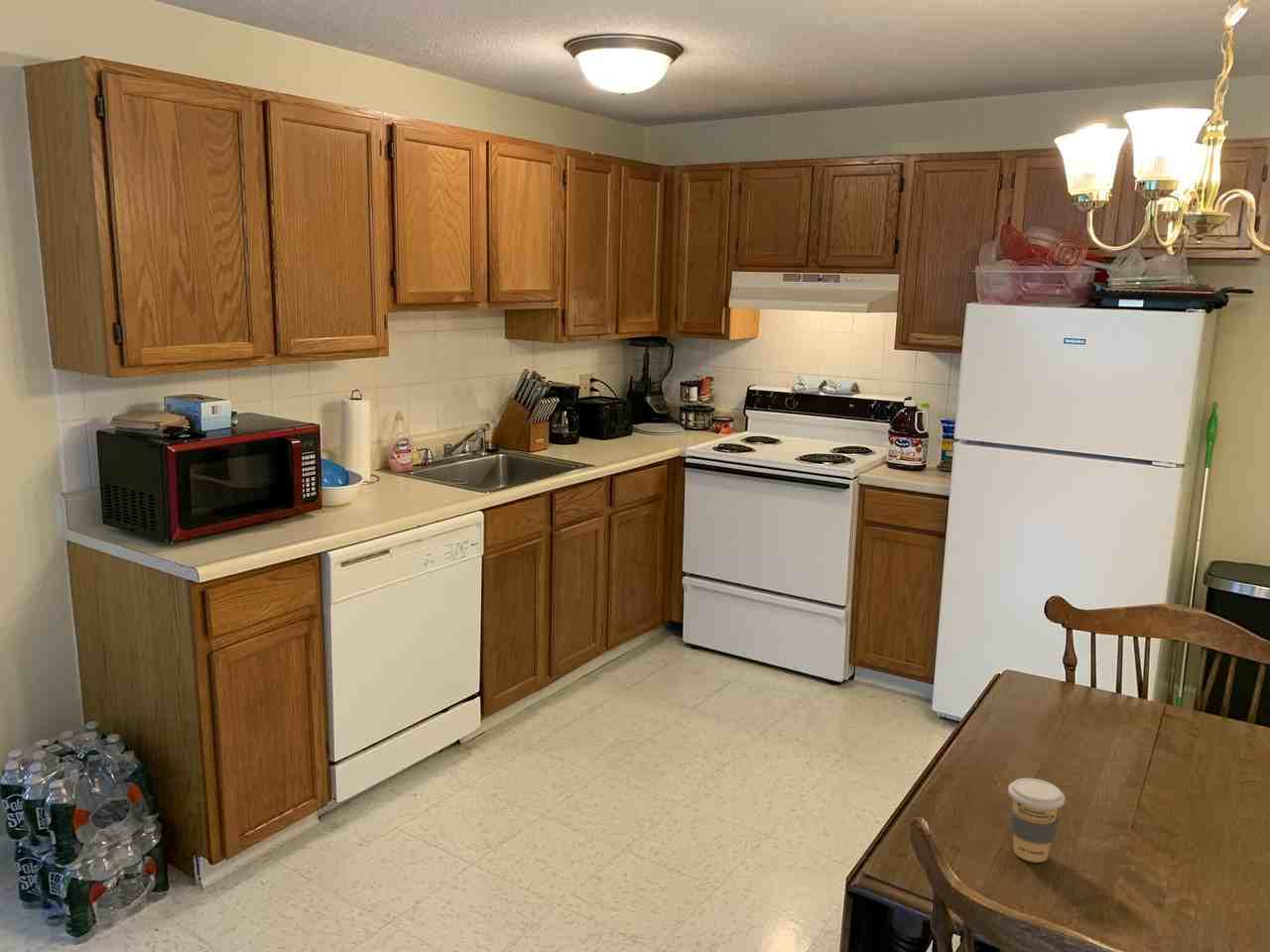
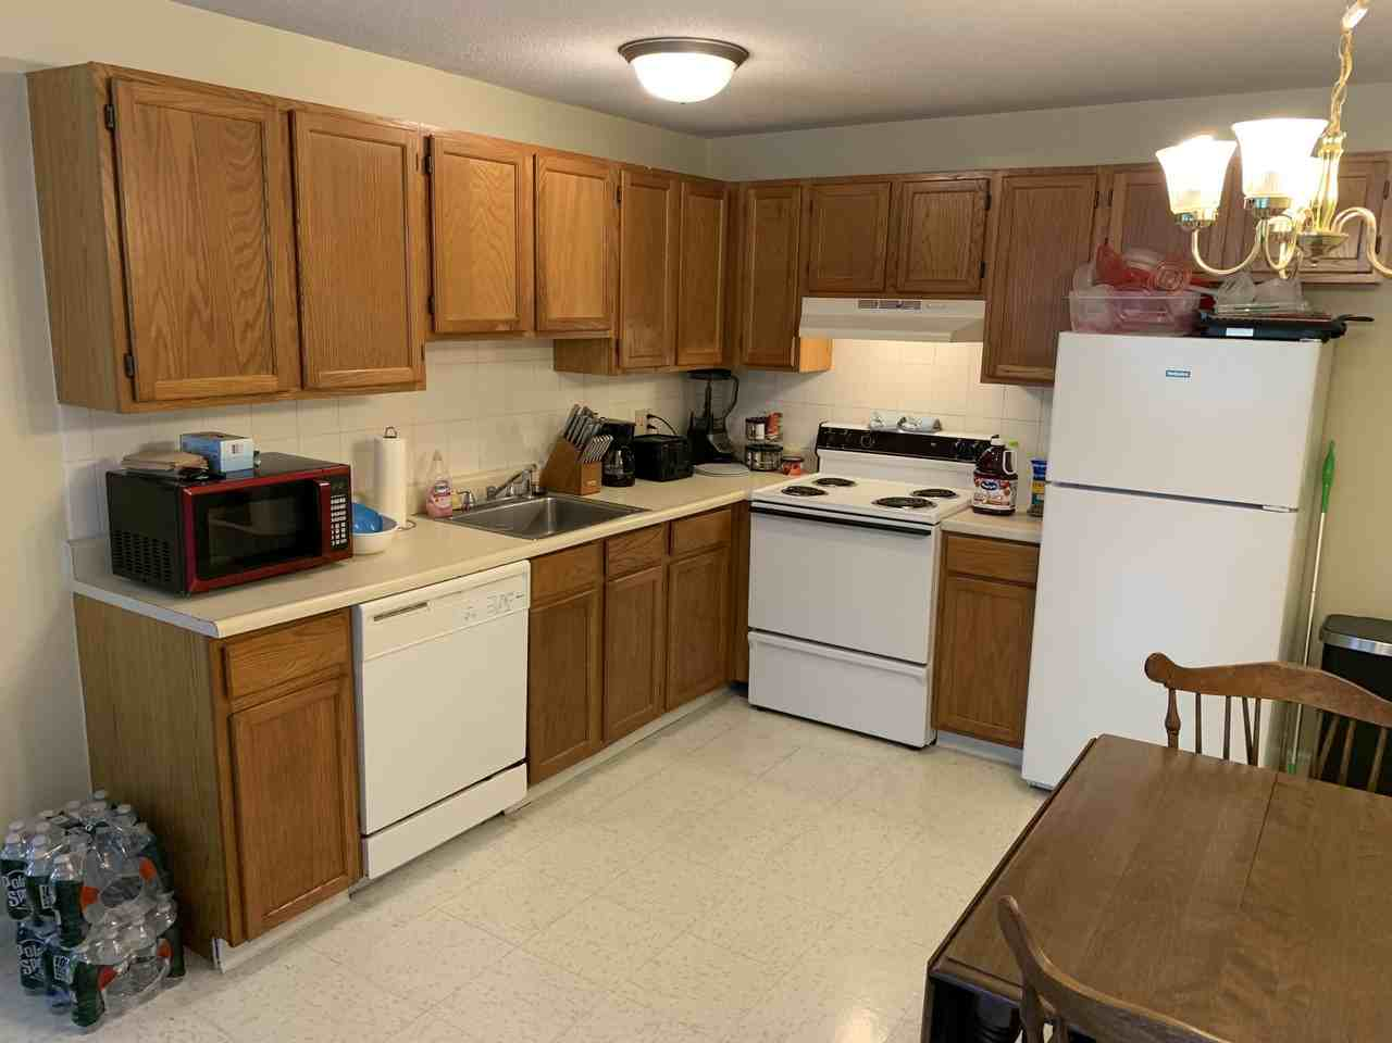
- coffee cup (1033, 821)
